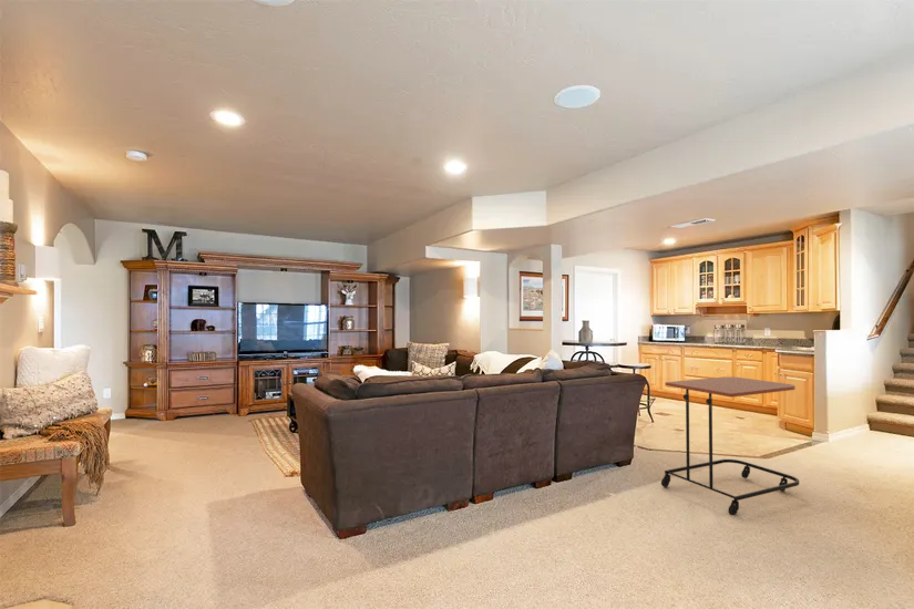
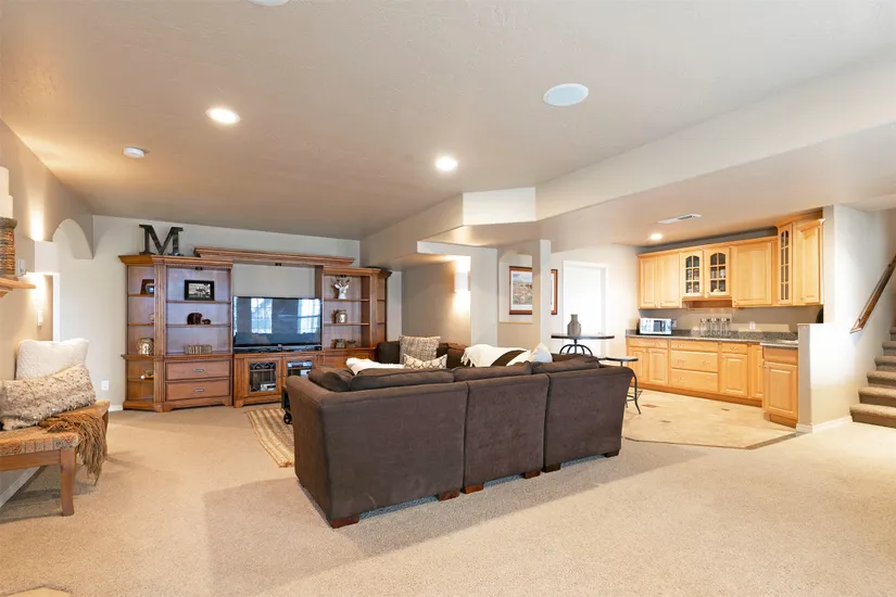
- side table (711, 437)
